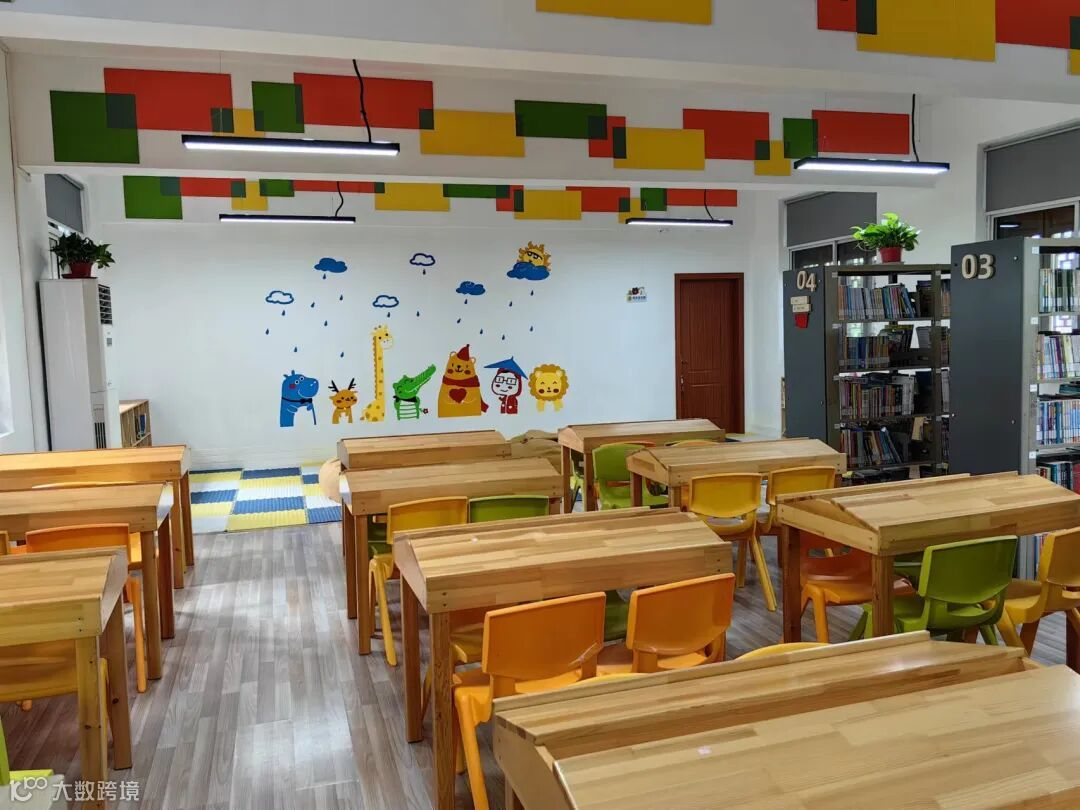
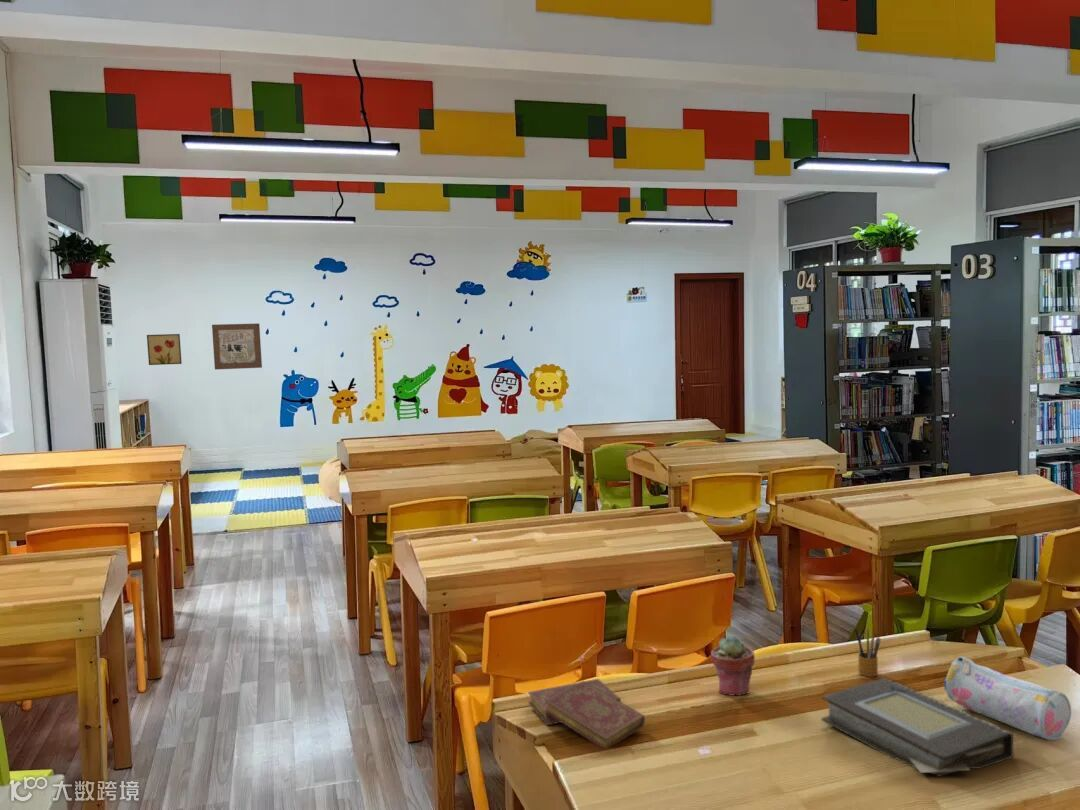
+ book (588, 707)
+ wall art (237, 346)
+ wall art (164, 349)
+ potted succulent (732, 663)
+ pencil case (1005, 695)
+ pencil box (867, 650)
+ book (906, 725)
